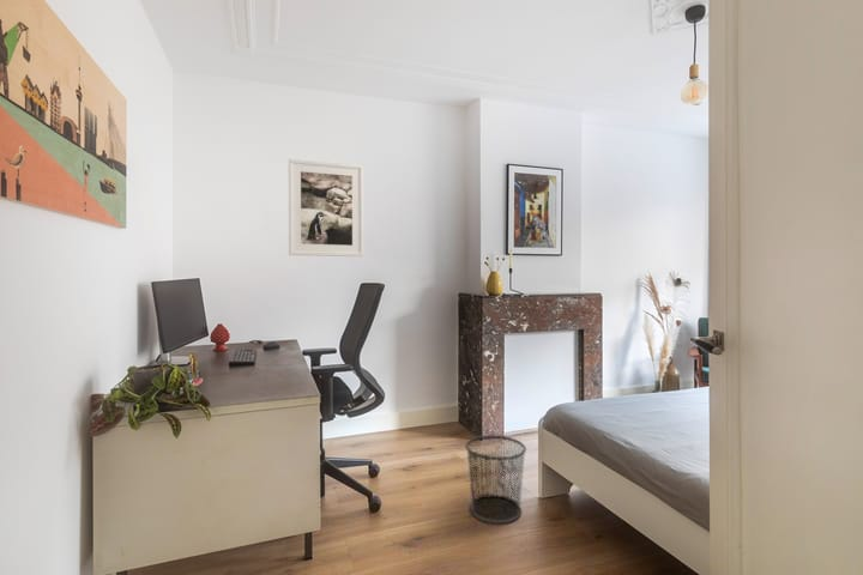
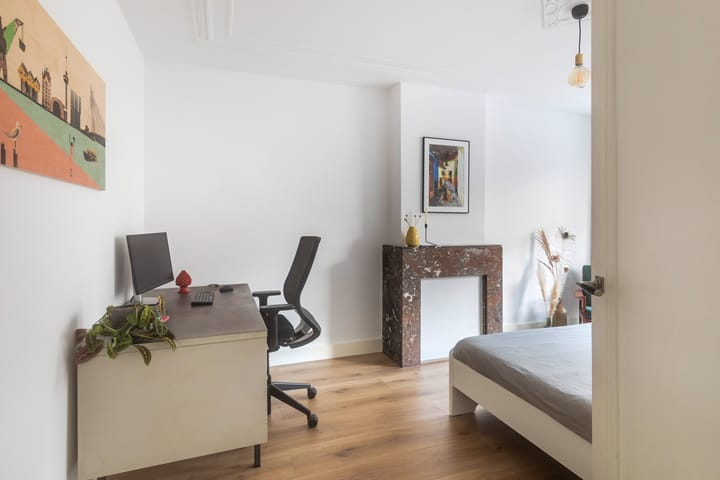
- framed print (326, 208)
- waste bin (495, 477)
